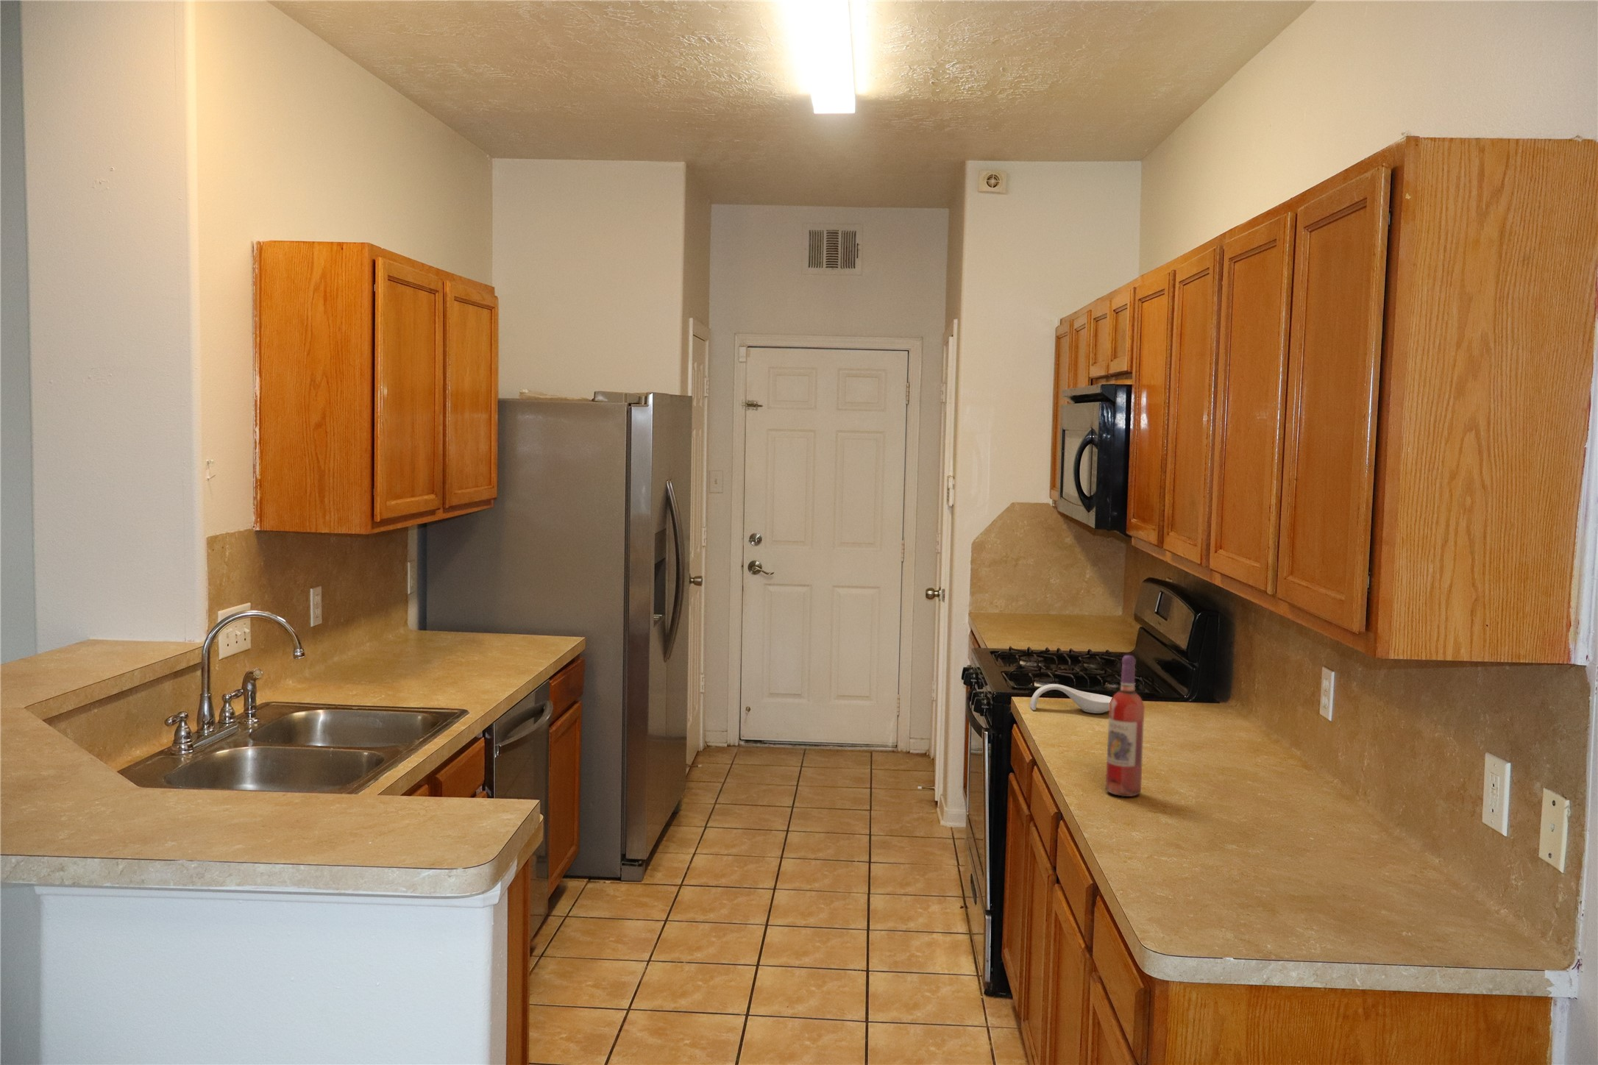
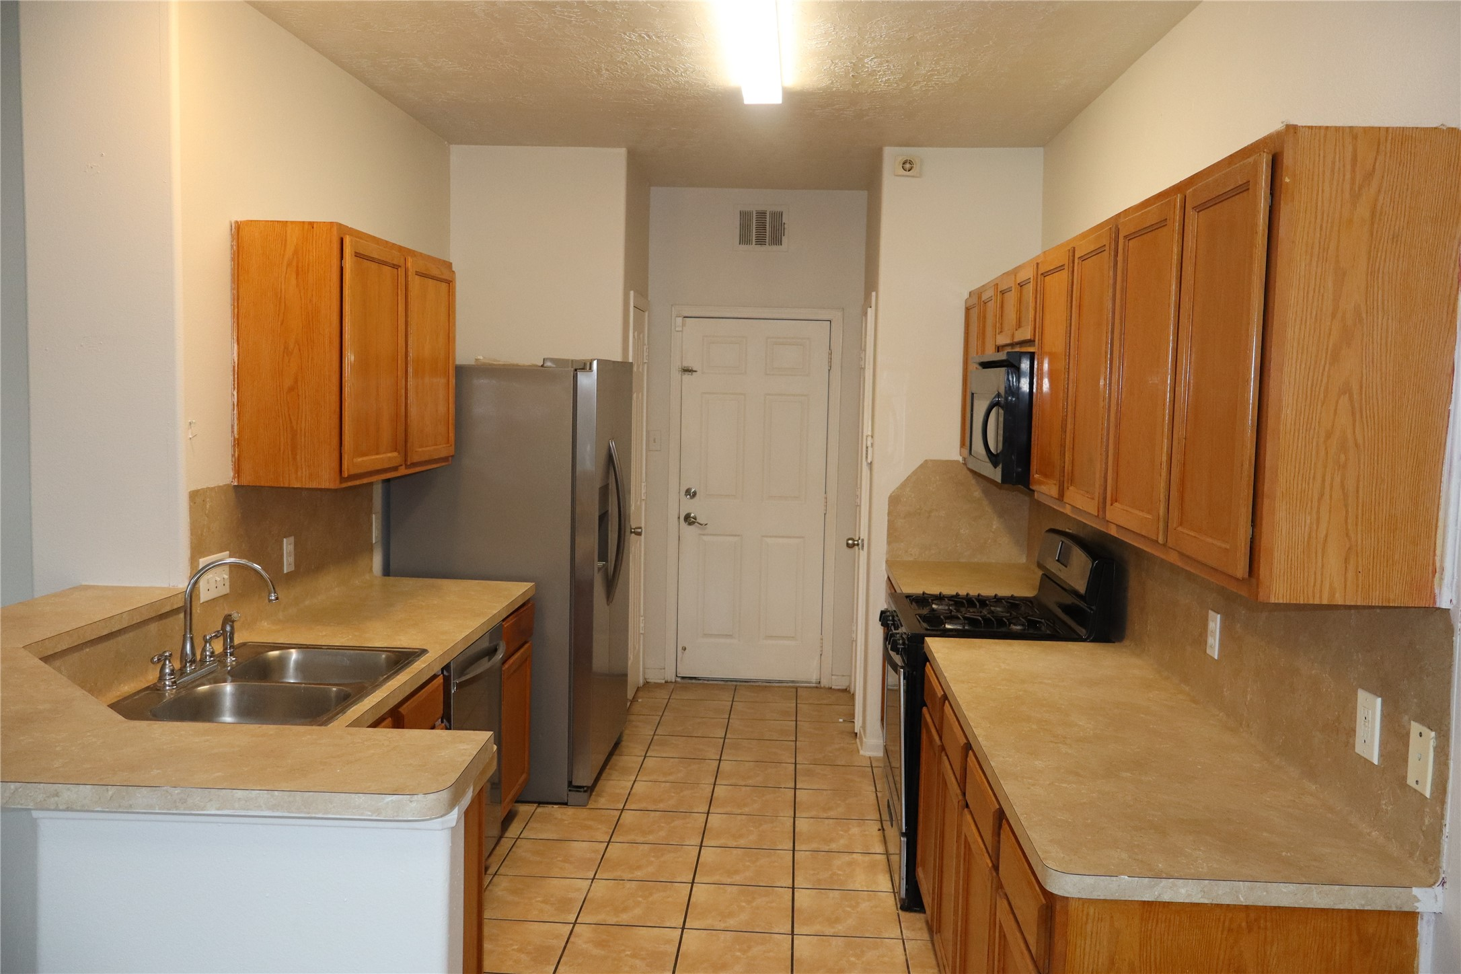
- wine bottle (1126, 725)
- spoon rest (1074, 698)
